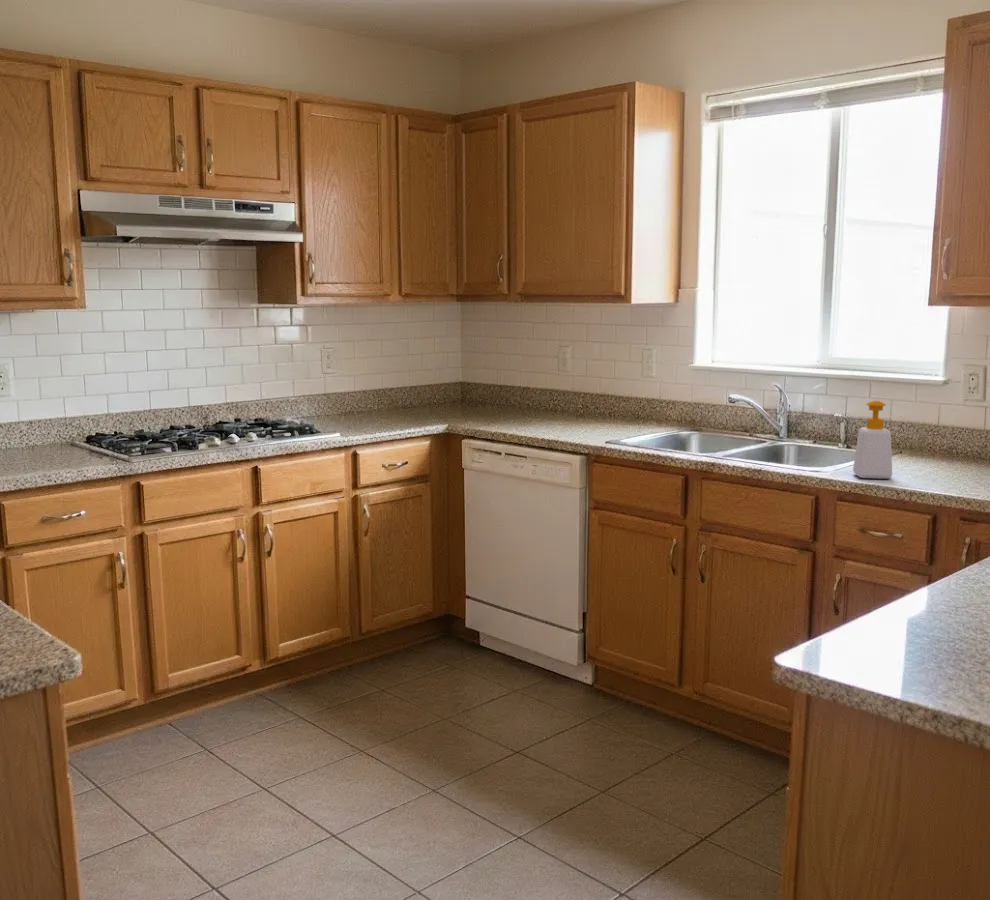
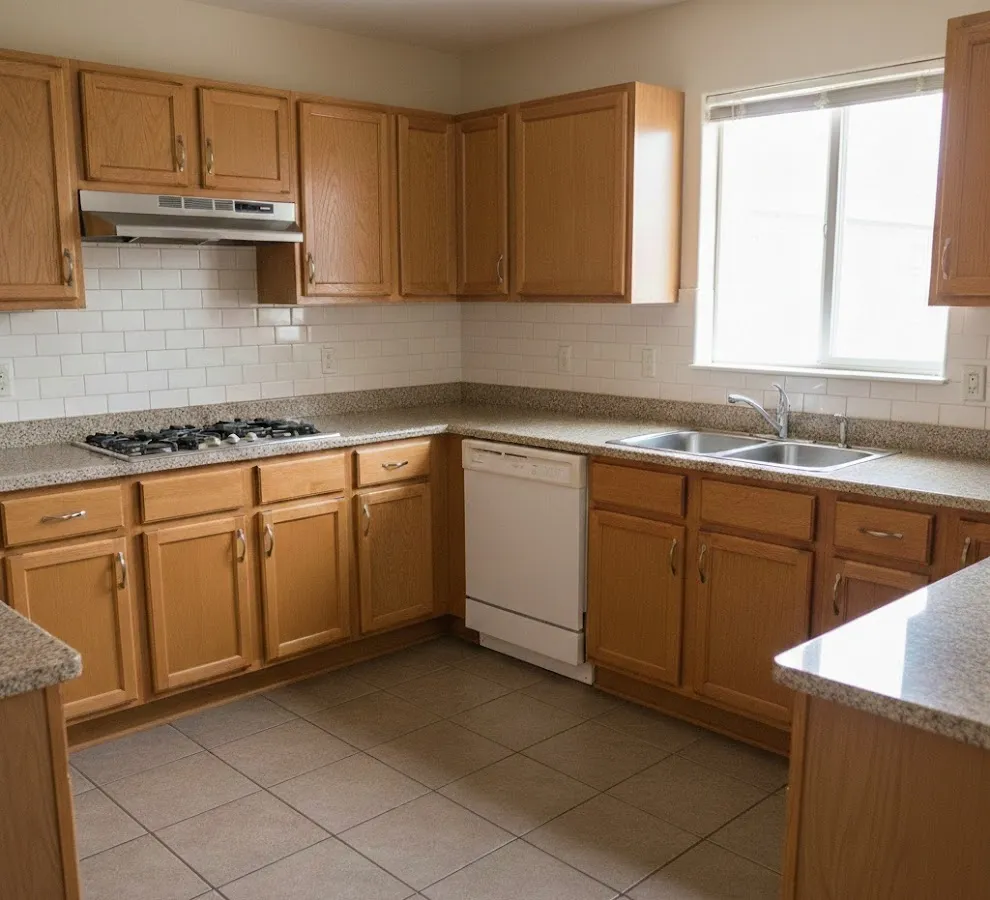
- soap bottle (872, 437)
